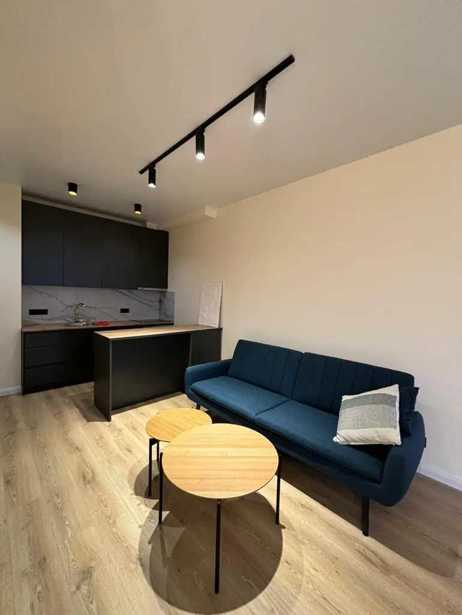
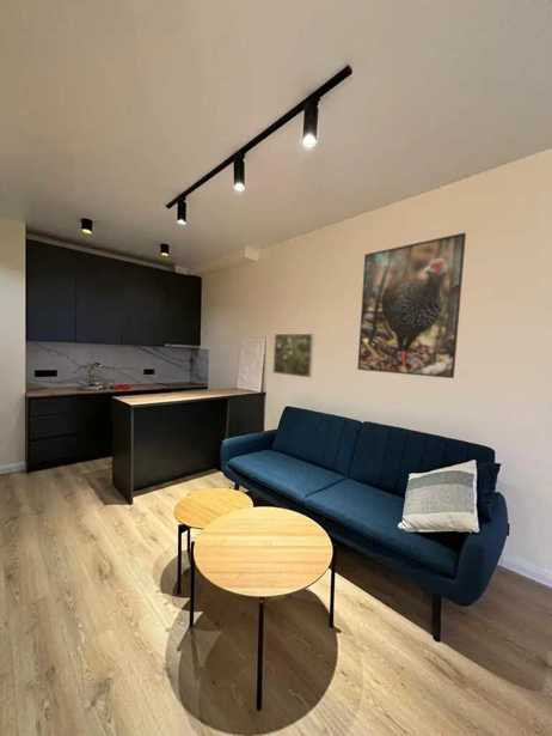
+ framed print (292, 354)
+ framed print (404, 310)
